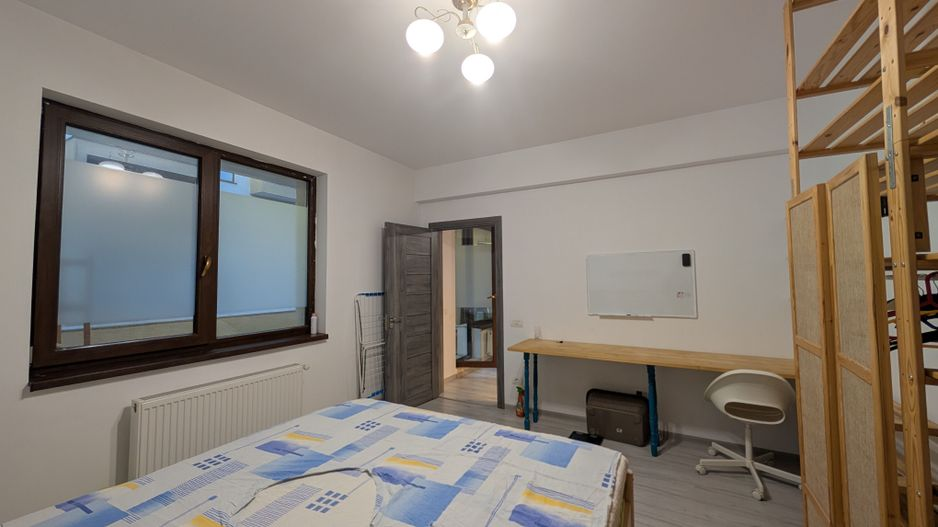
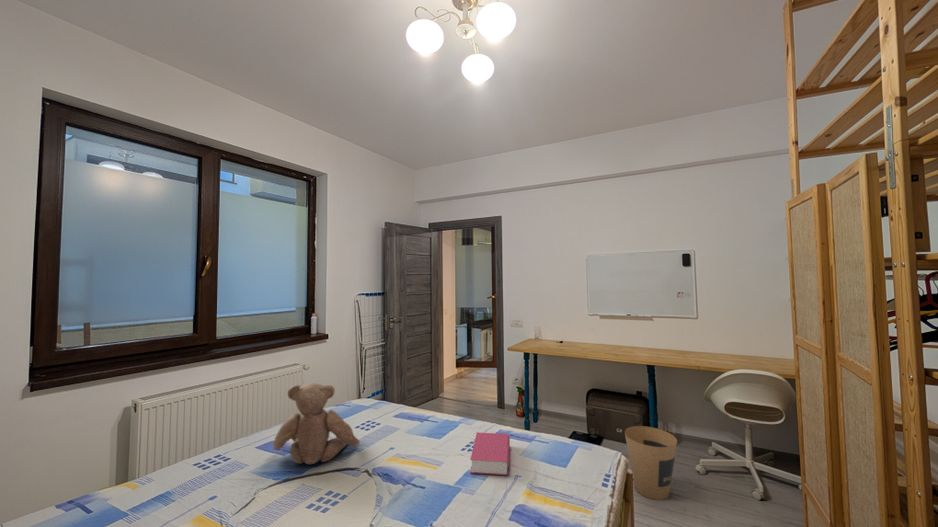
+ teddy bear (317, 415)
+ trash can (650, 463)
+ book (491, 452)
